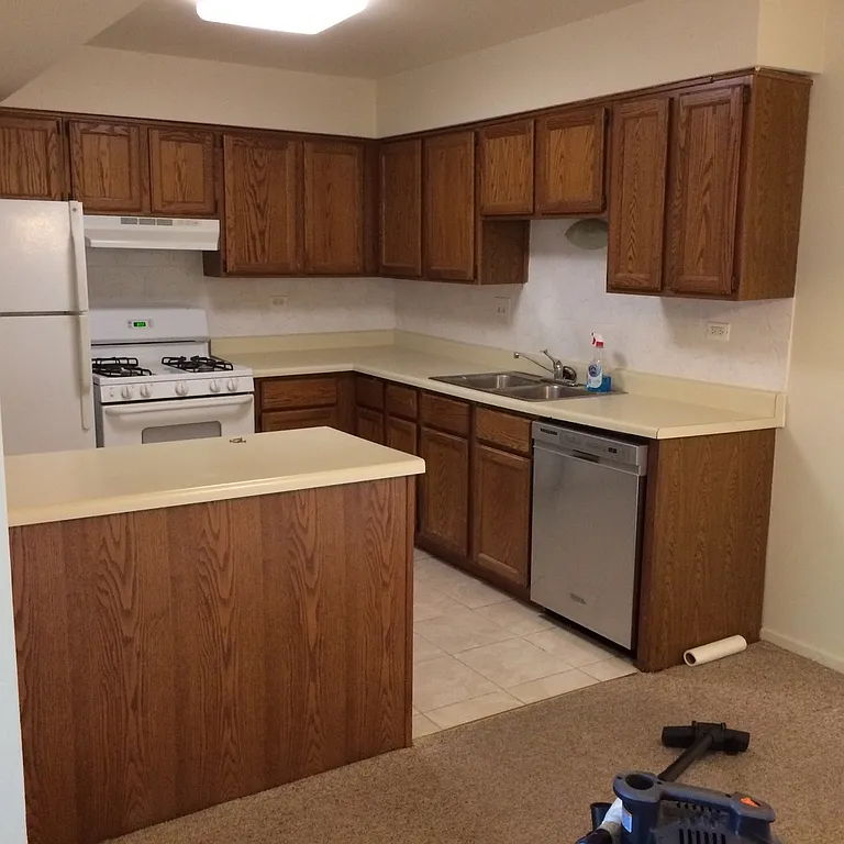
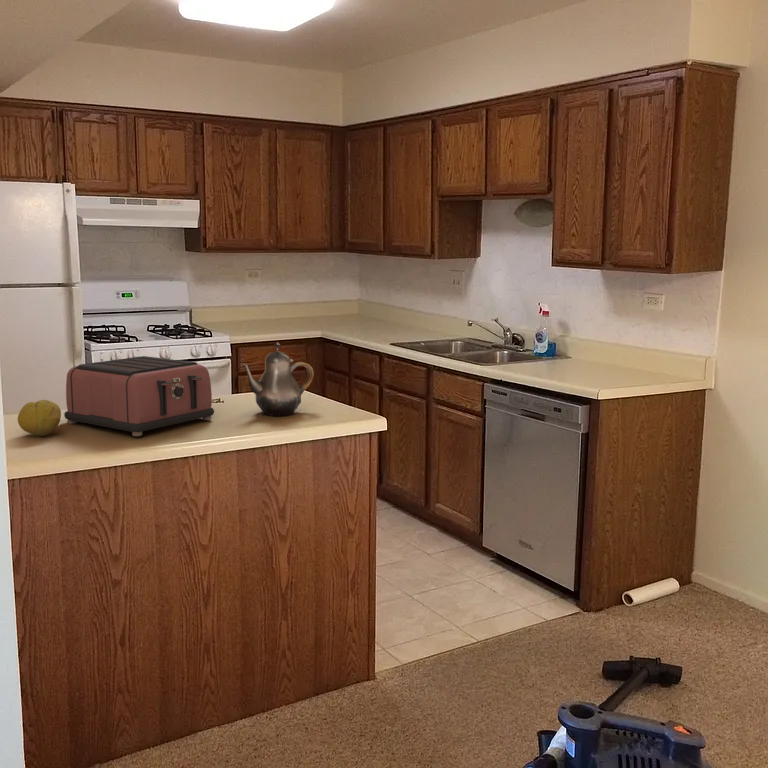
+ fruit (40, 418)
+ teapot (278, 377)
+ toaster (143, 392)
